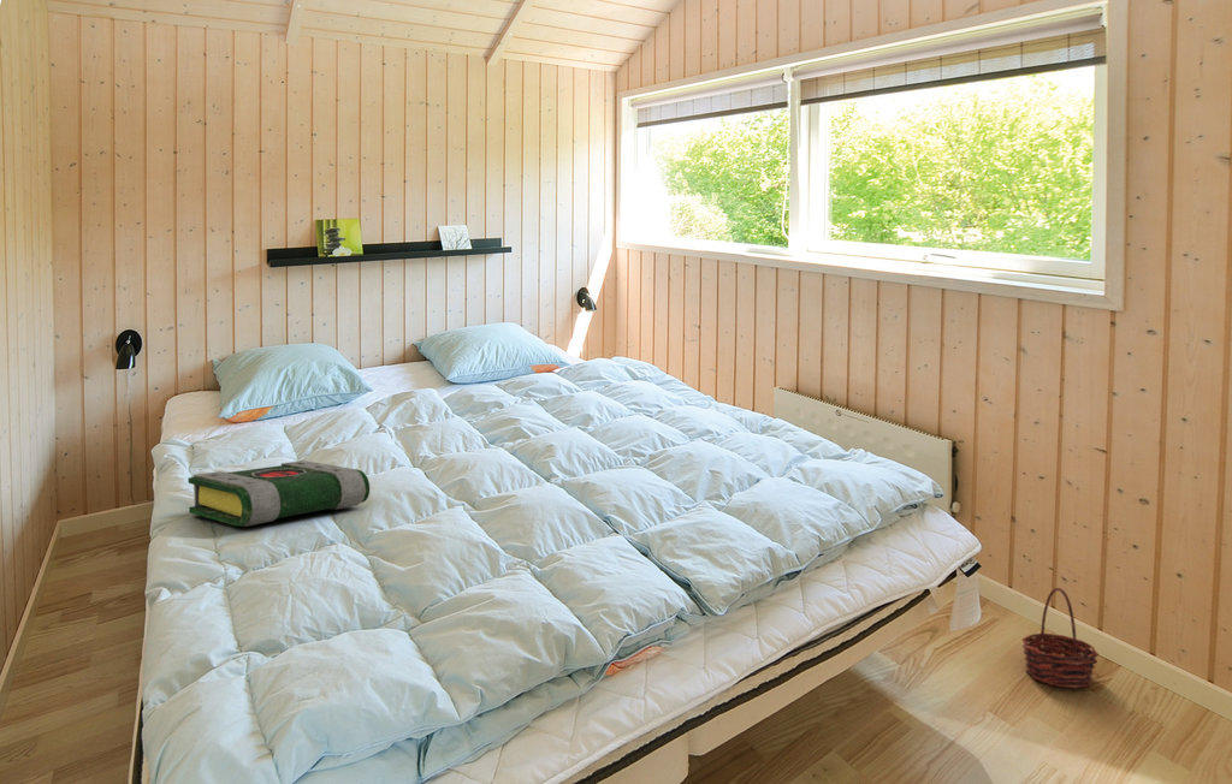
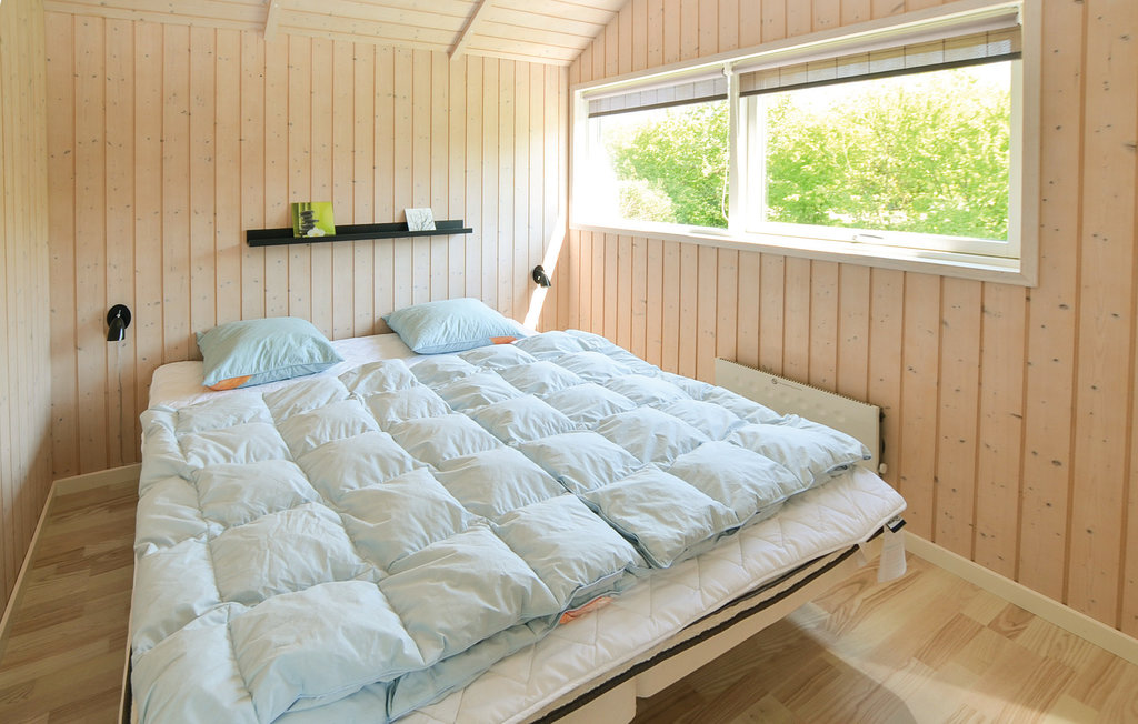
- book (280, 491)
- basket (1059, 635)
